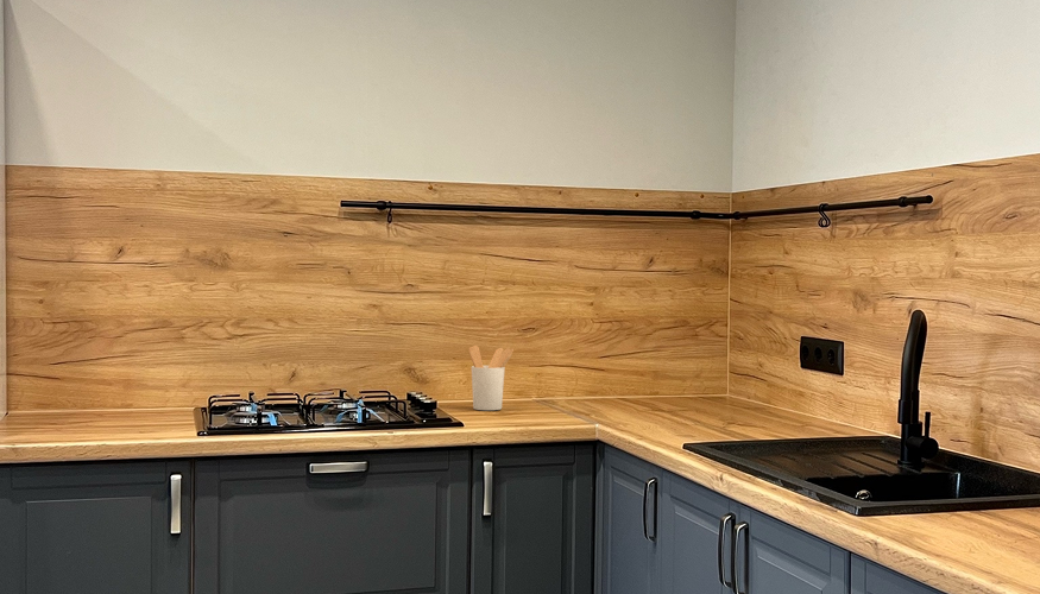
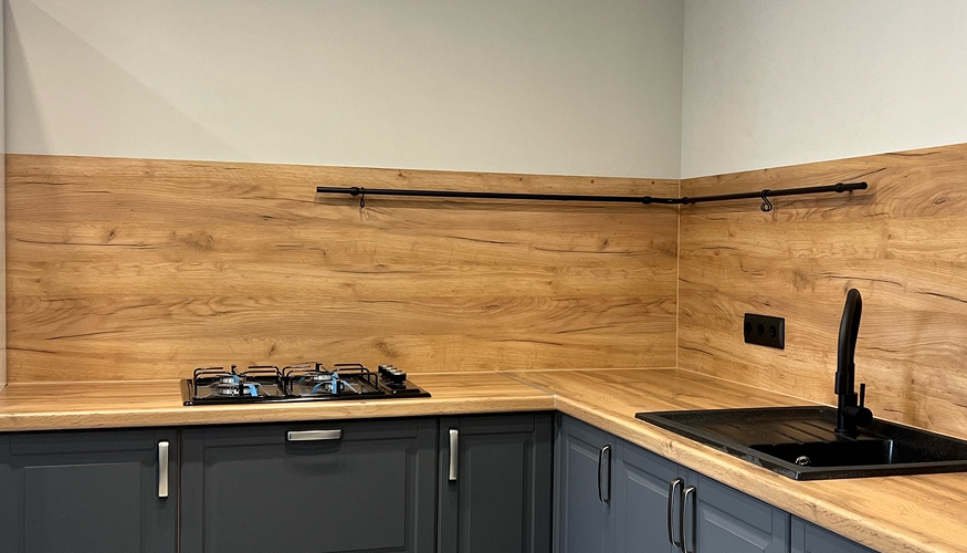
- utensil holder (492, 377)
